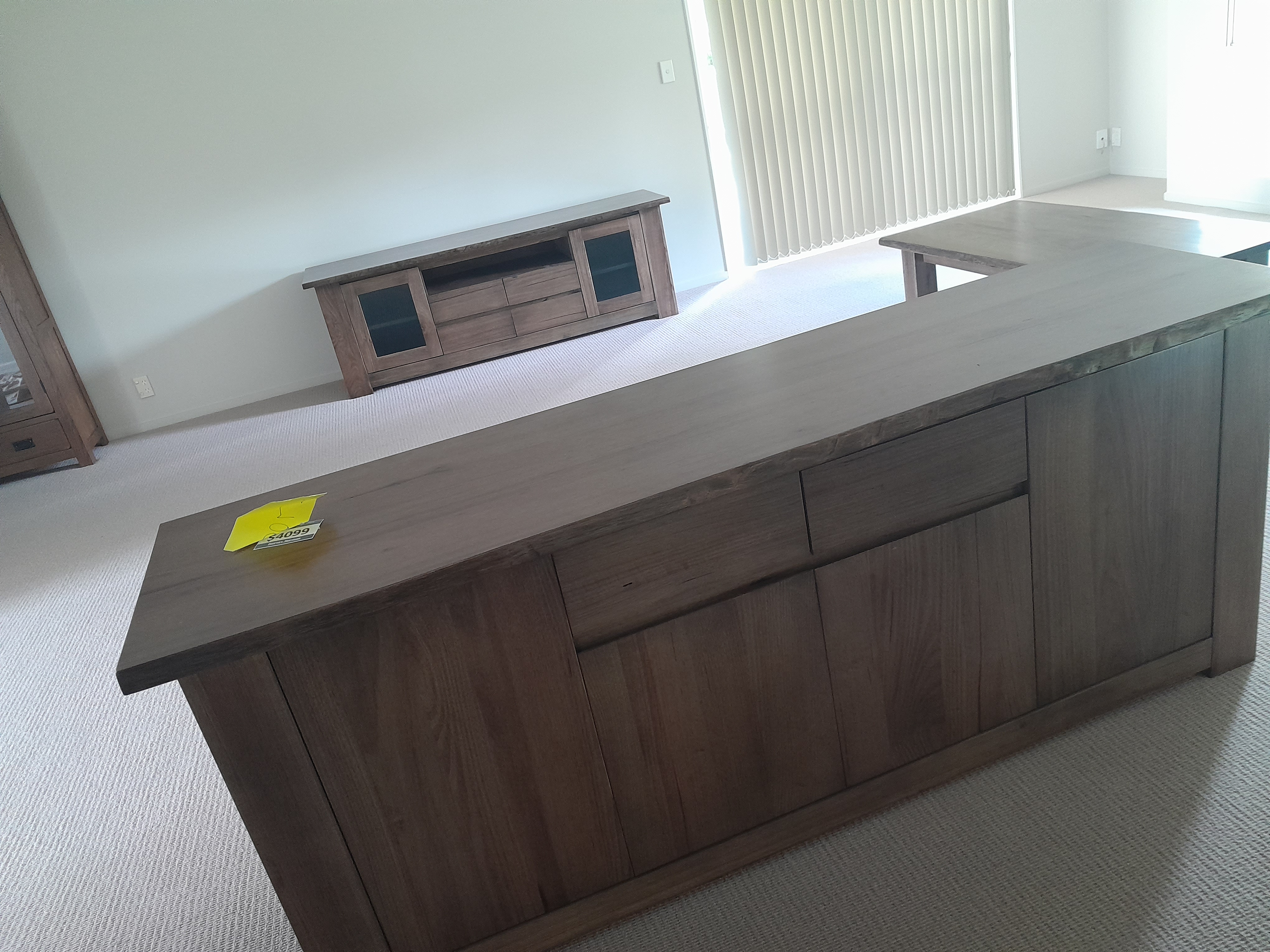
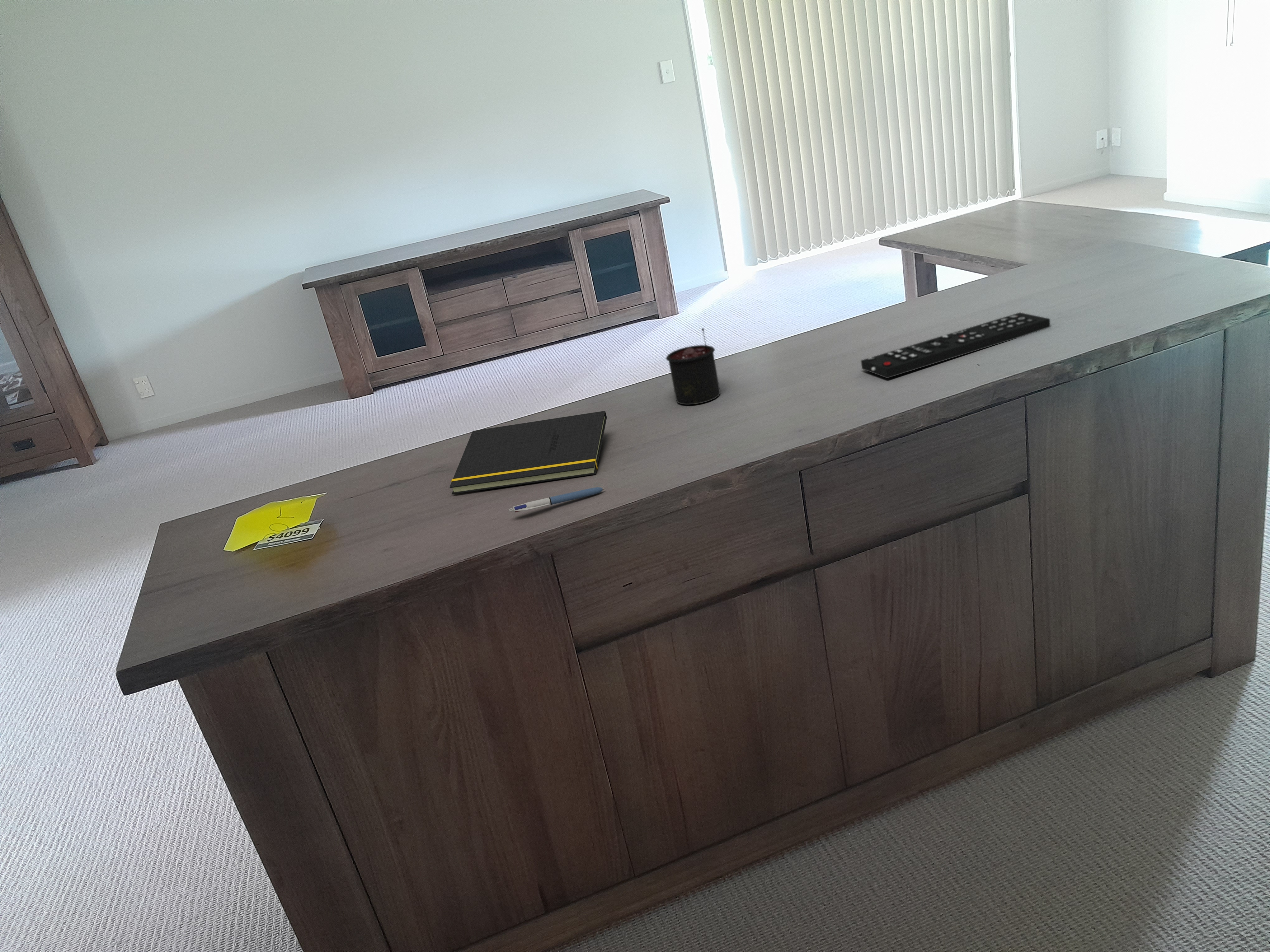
+ notepad (531, 451)
+ pen (558, 500)
+ candle (692, 364)
+ remote control (955, 343)
